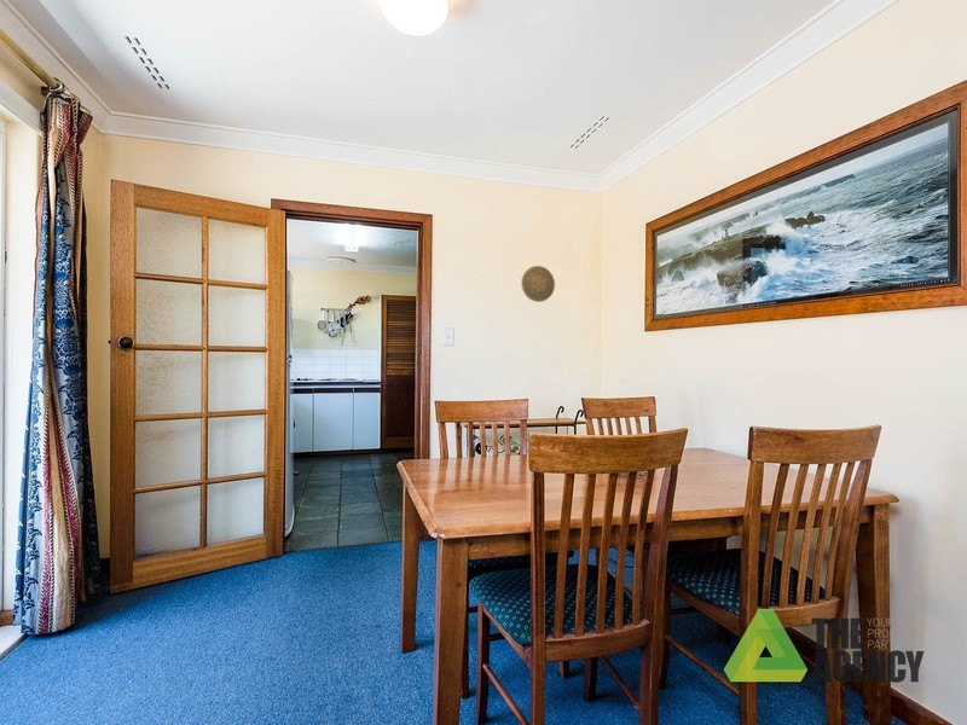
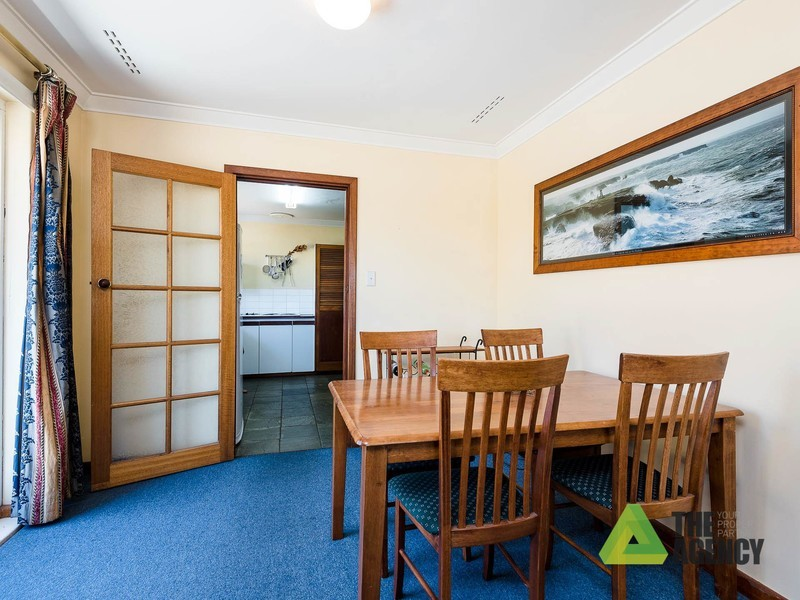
- decorative plate (538, 283)
